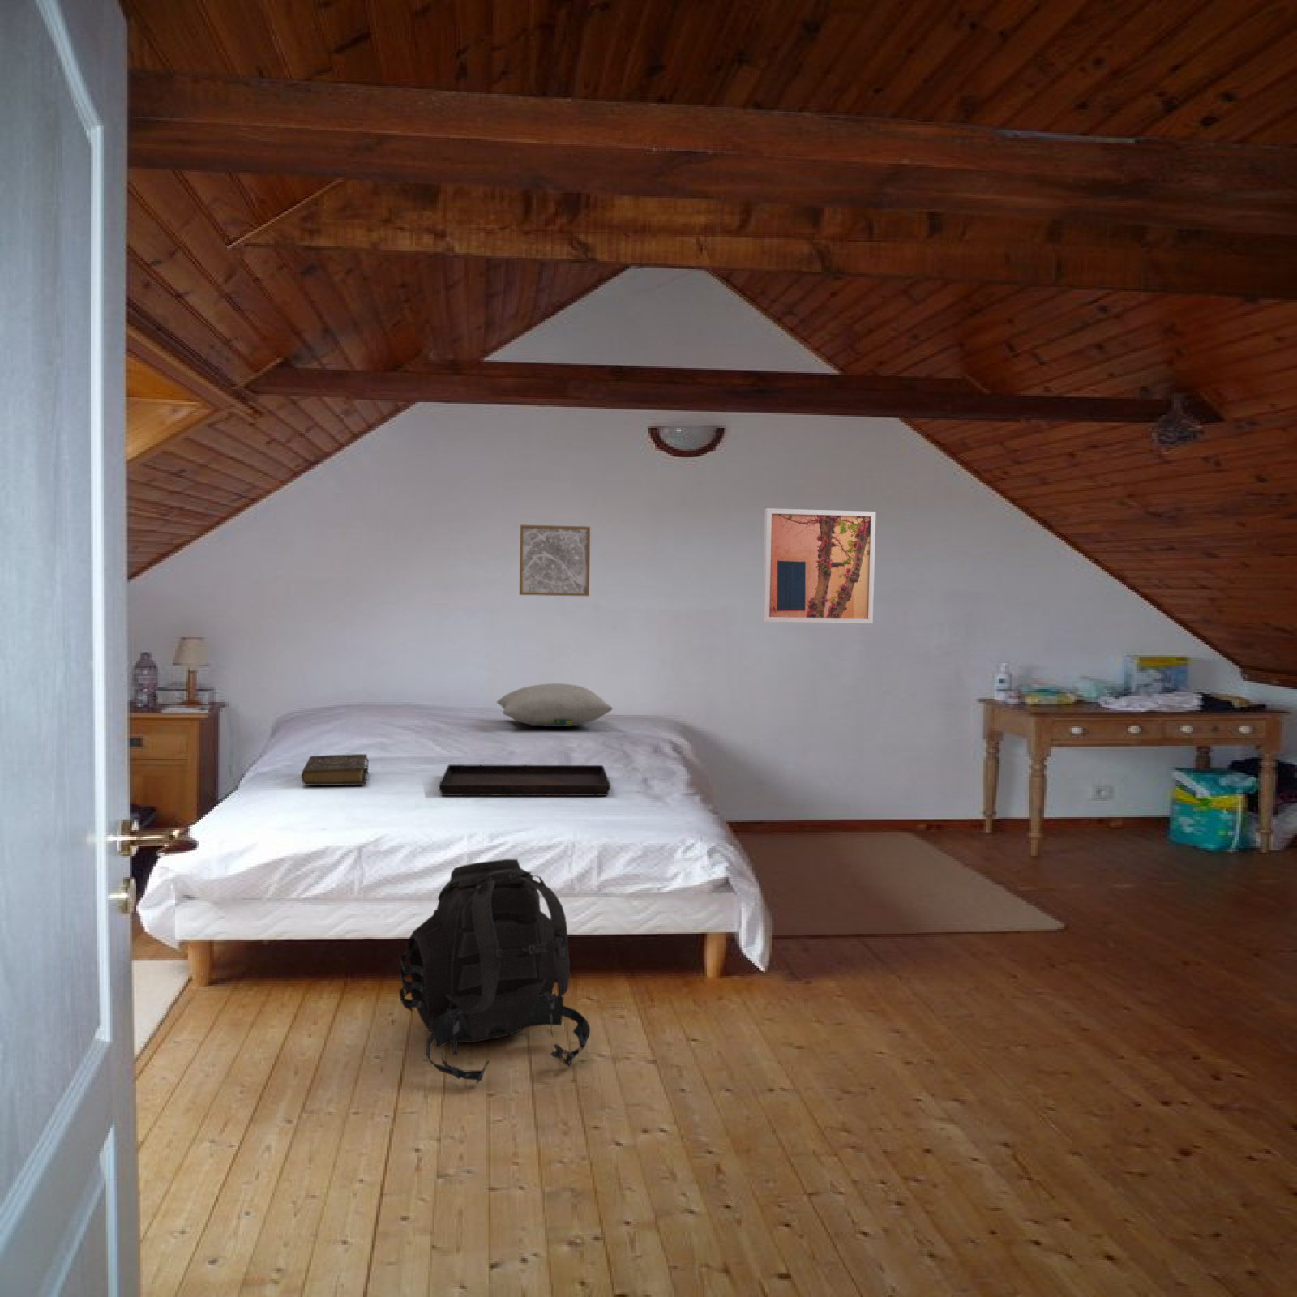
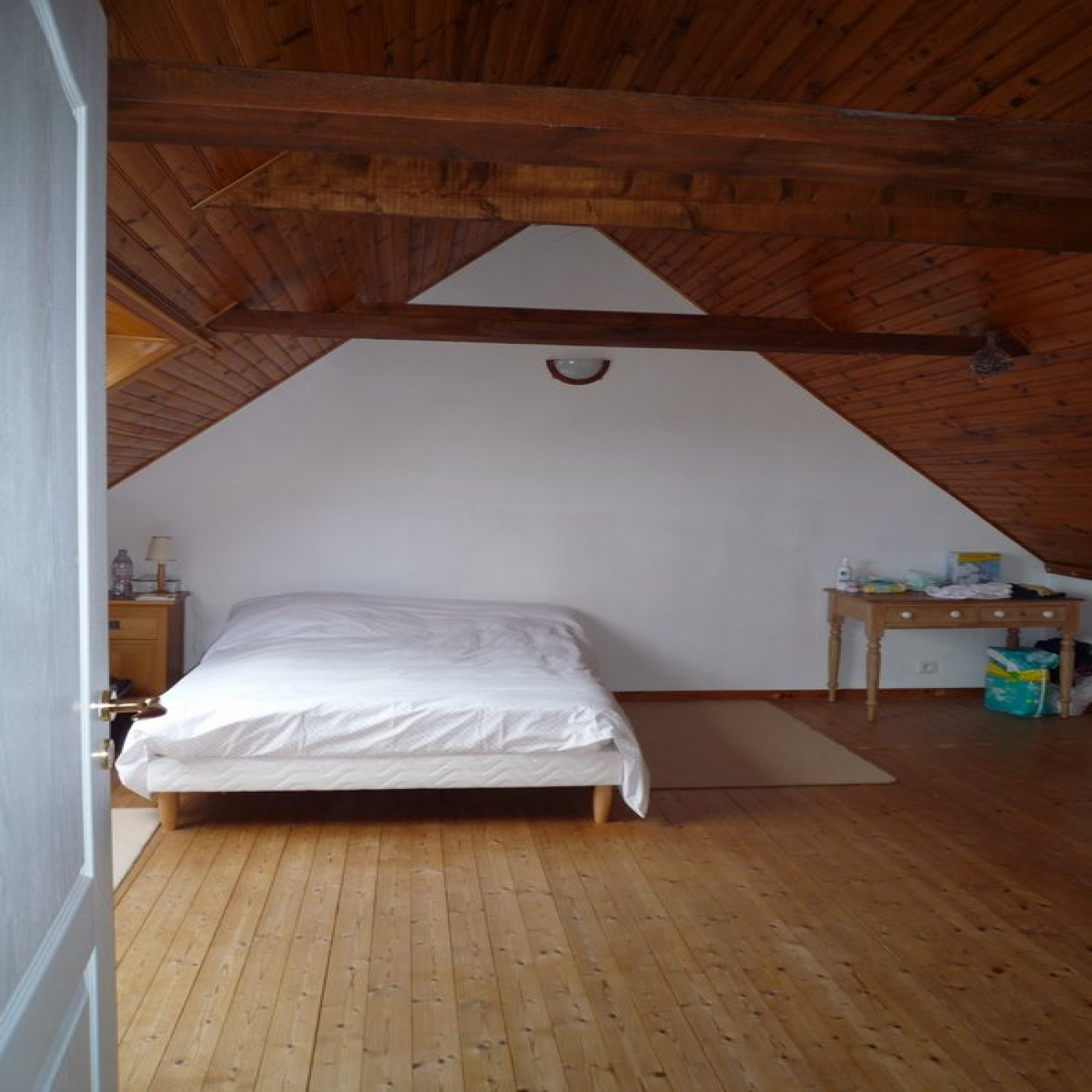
- book (336, 770)
- pillow (552, 704)
- wall art (555, 561)
- backpack (492, 951)
- wall art (818, 565)
- serving tray (525, 779)
